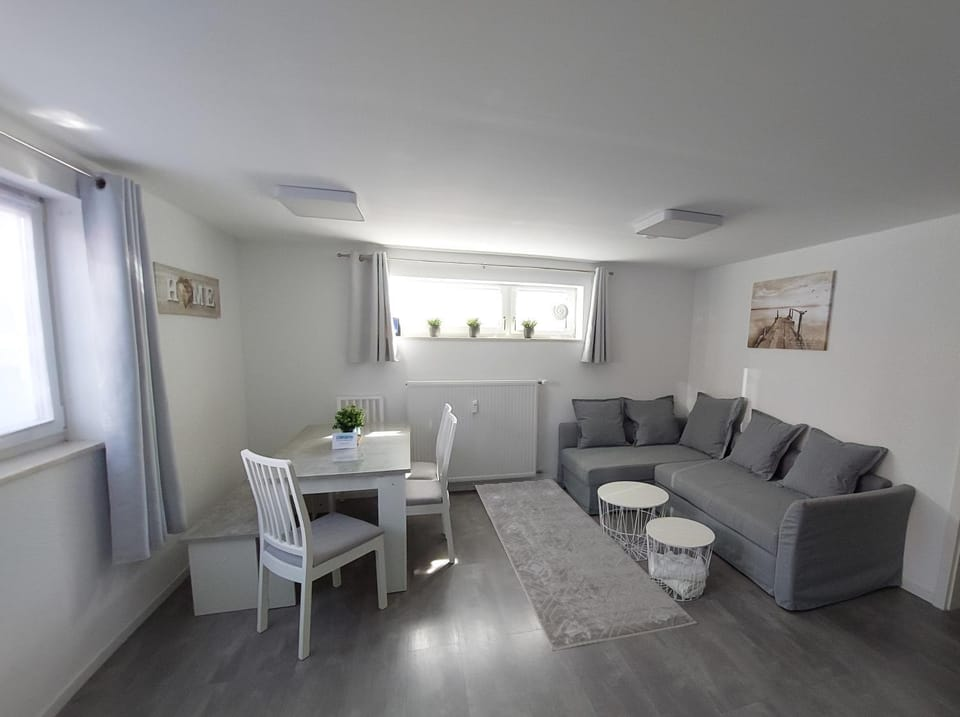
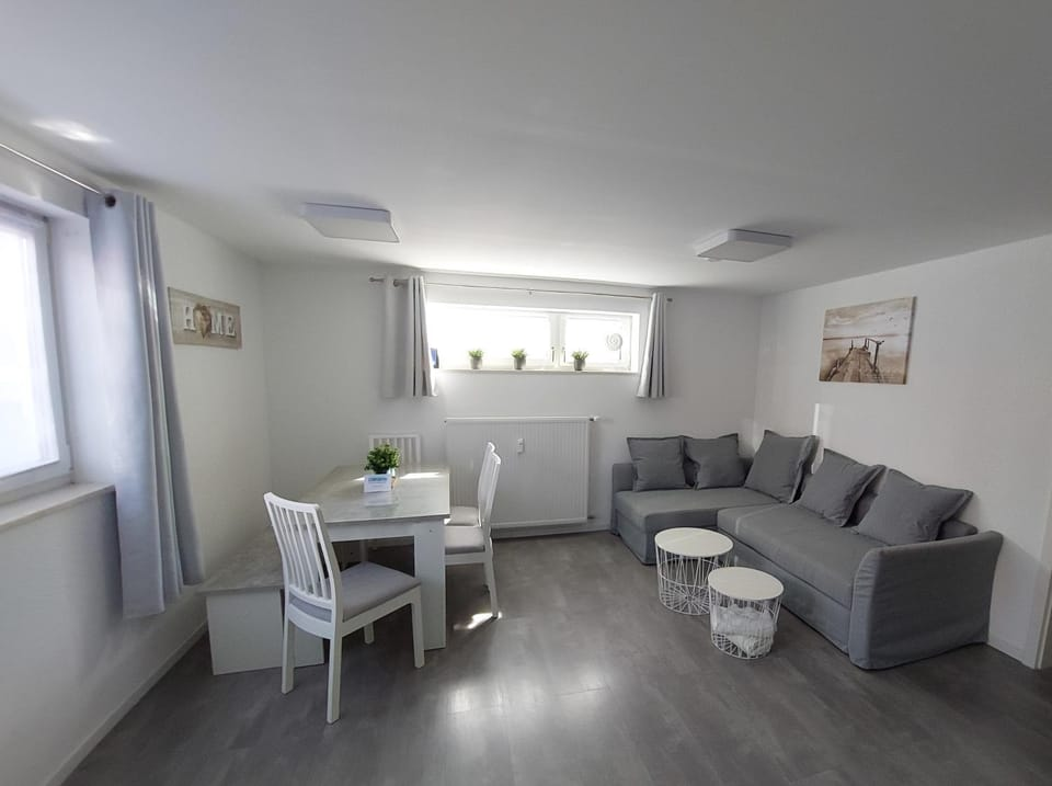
- rug (540, 517)
